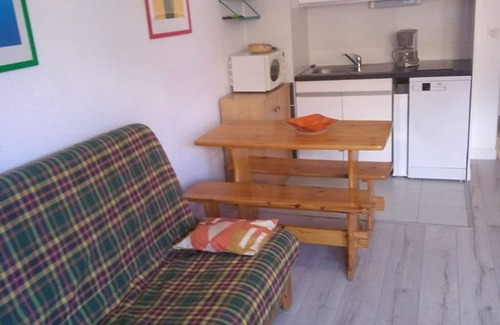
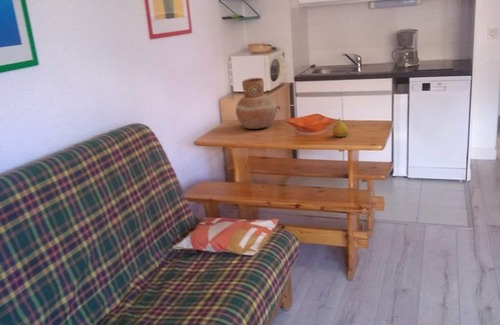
+ vase (255, 103)
+ fruit (340, 127)
